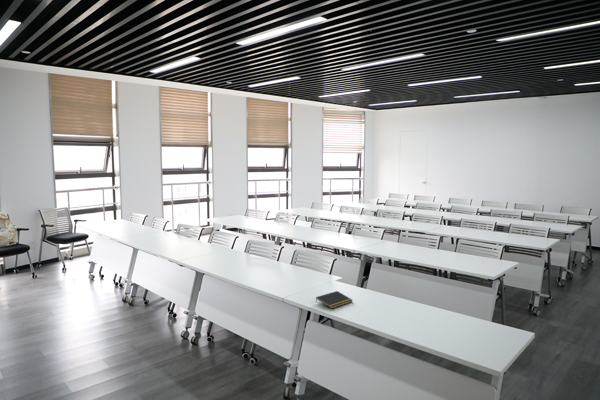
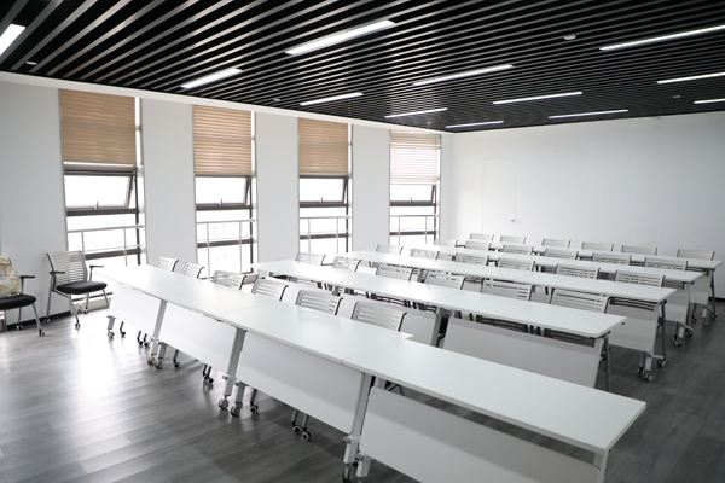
- notepad (334, 299)
